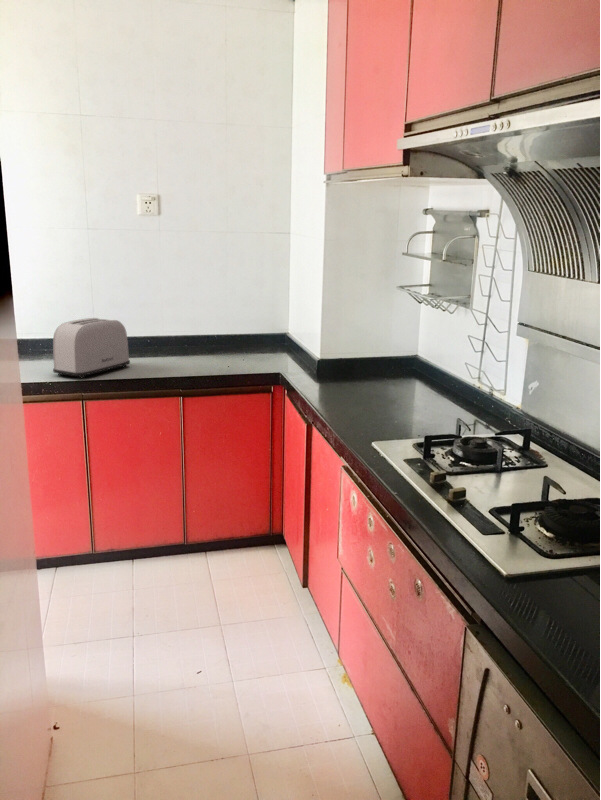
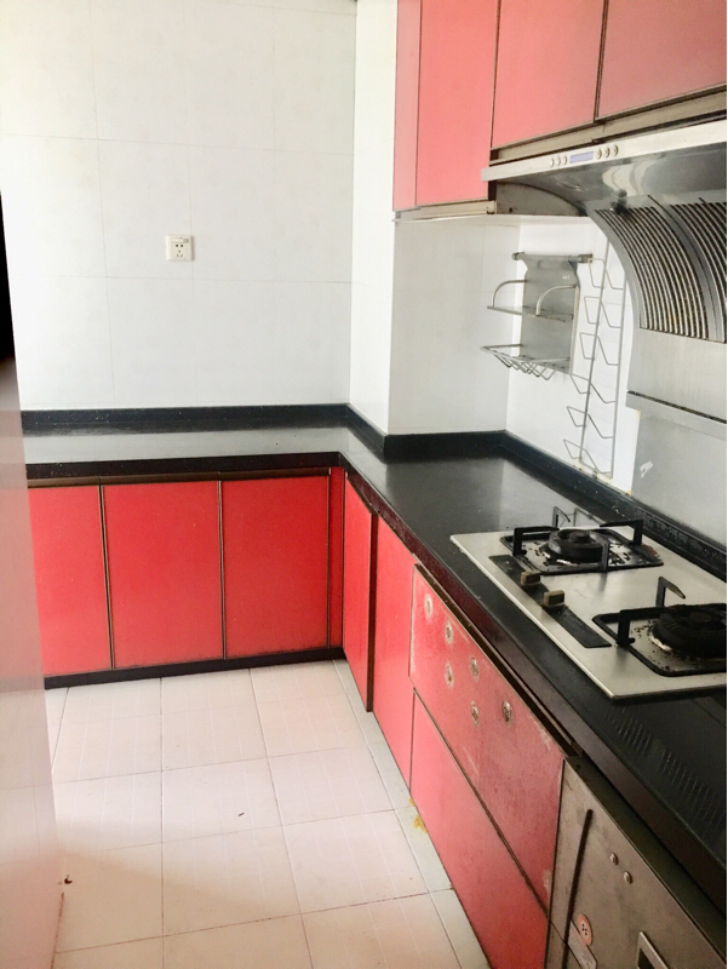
- toaster (92, 345)
